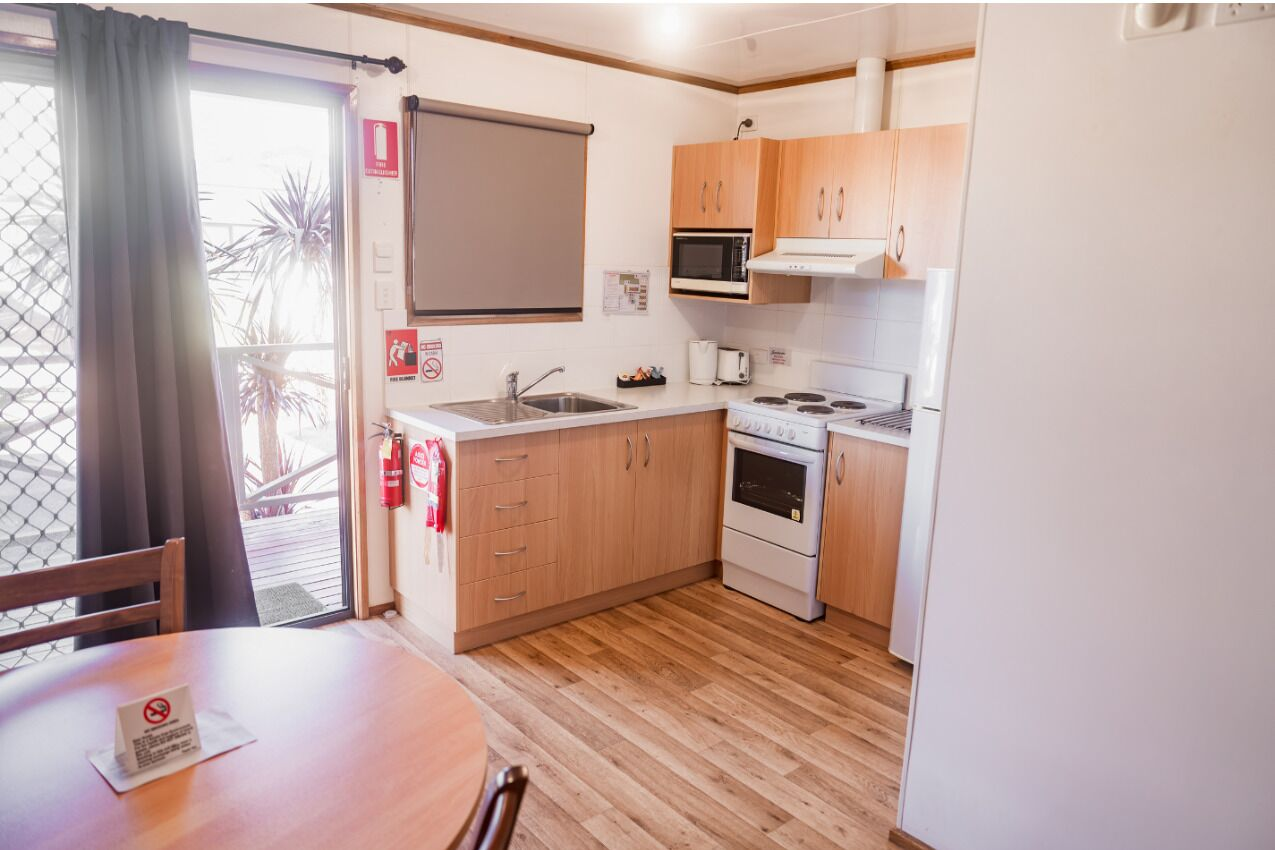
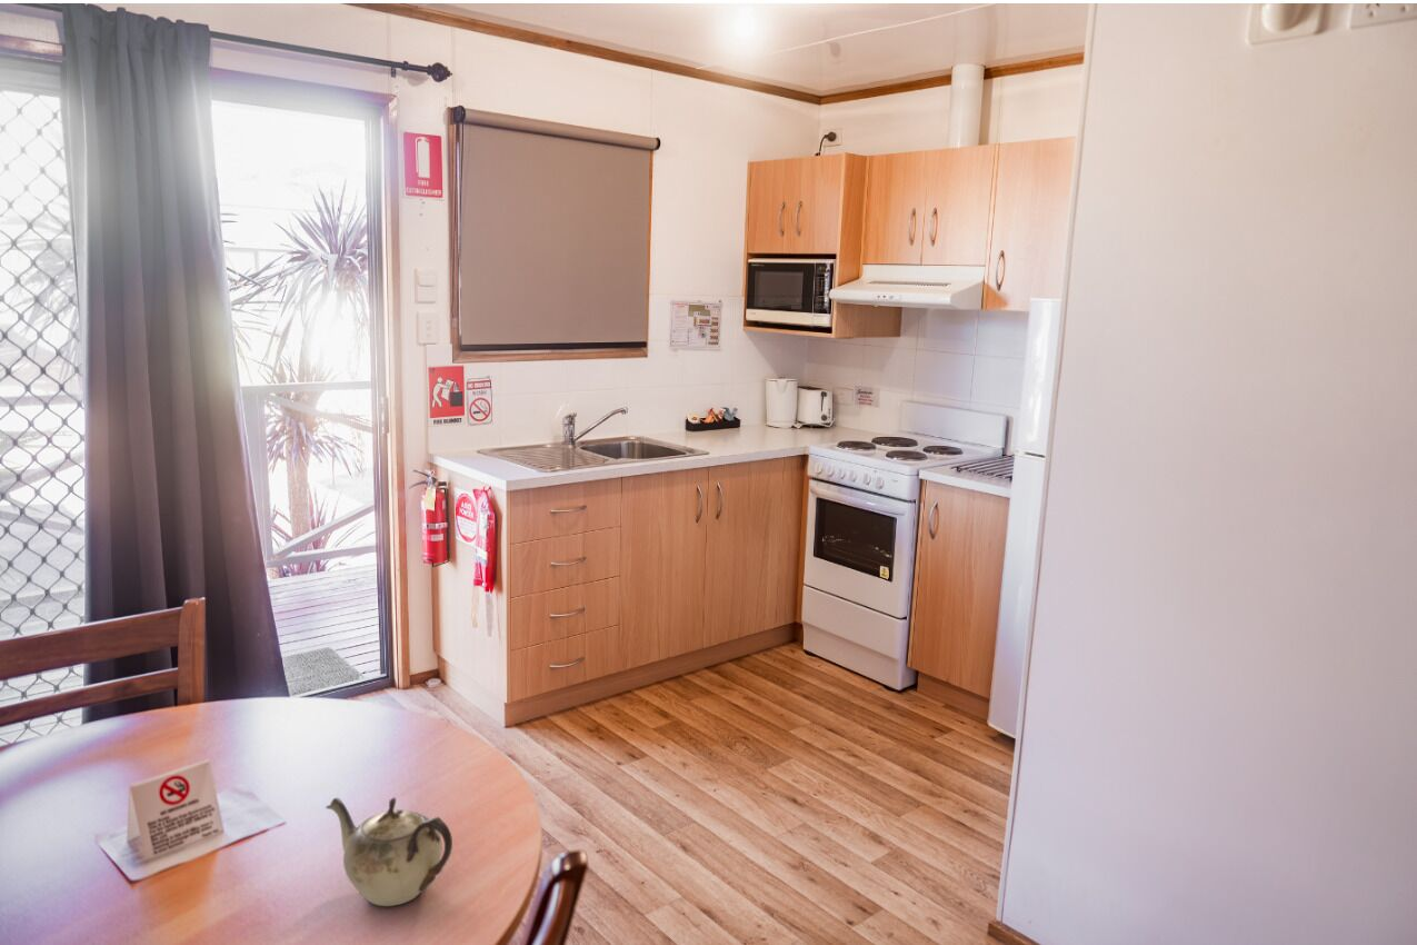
+ teapot (387, 843)
